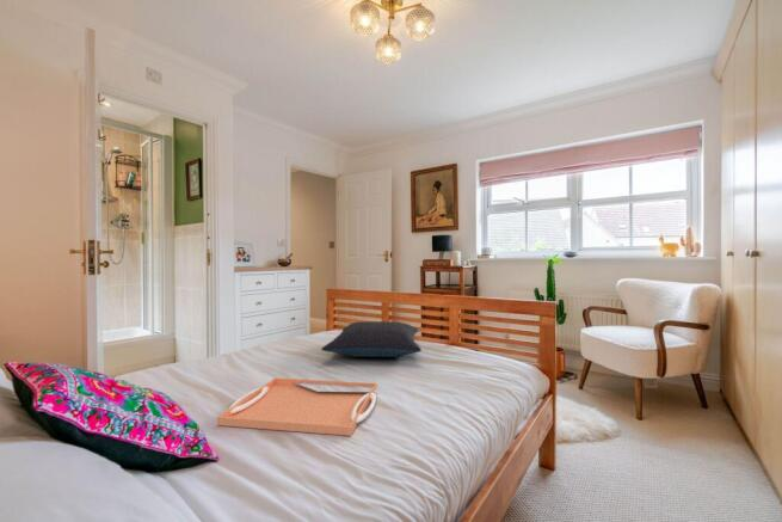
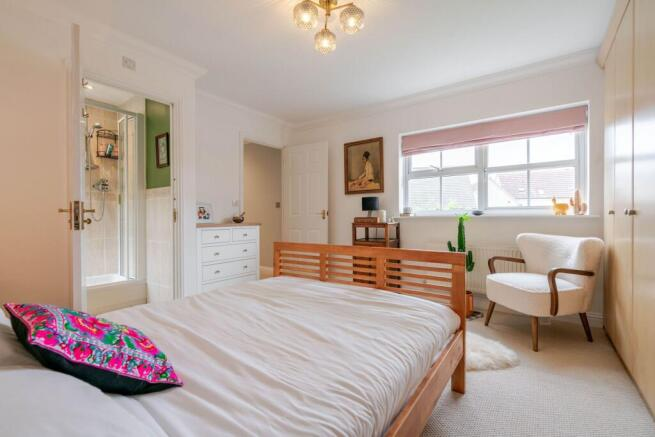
- pillow (375, 338)
- serving tray (306, 401)
